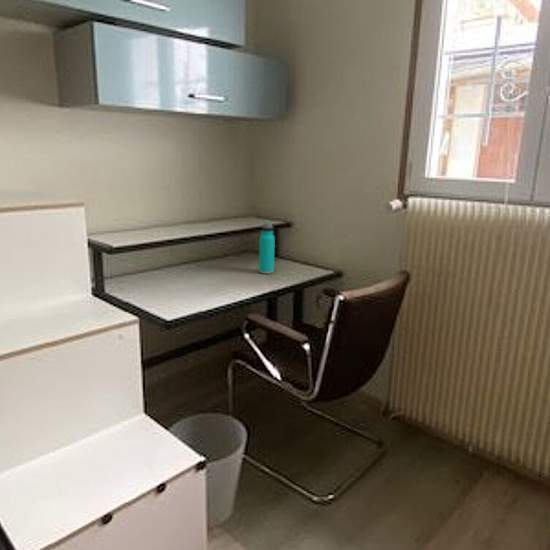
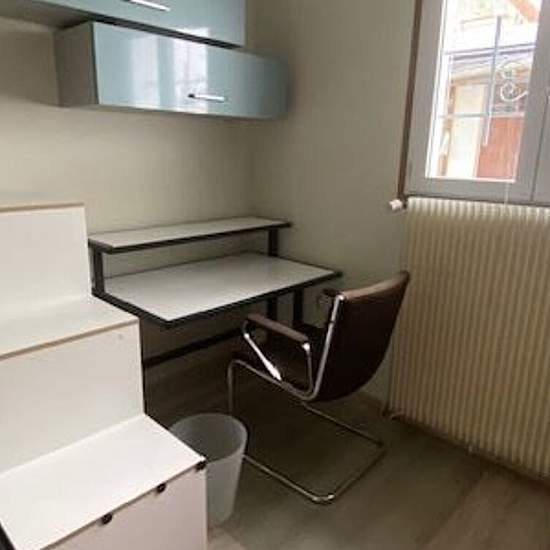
- water bottle (267, 247)
